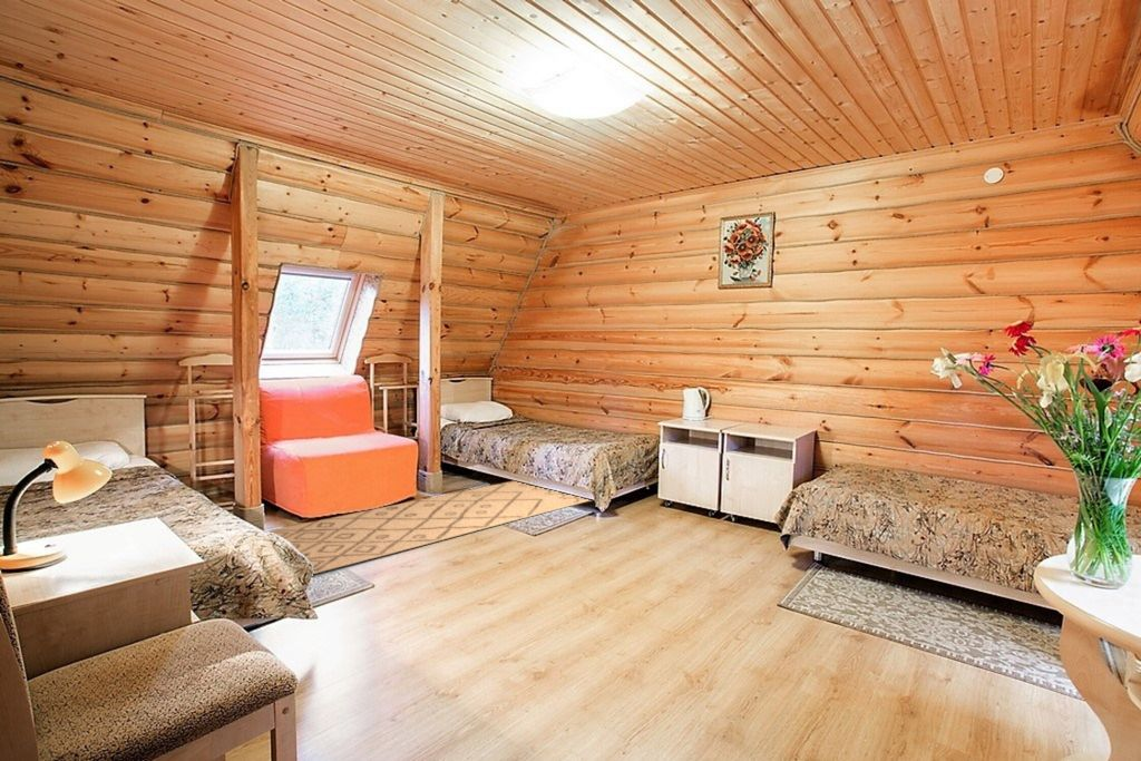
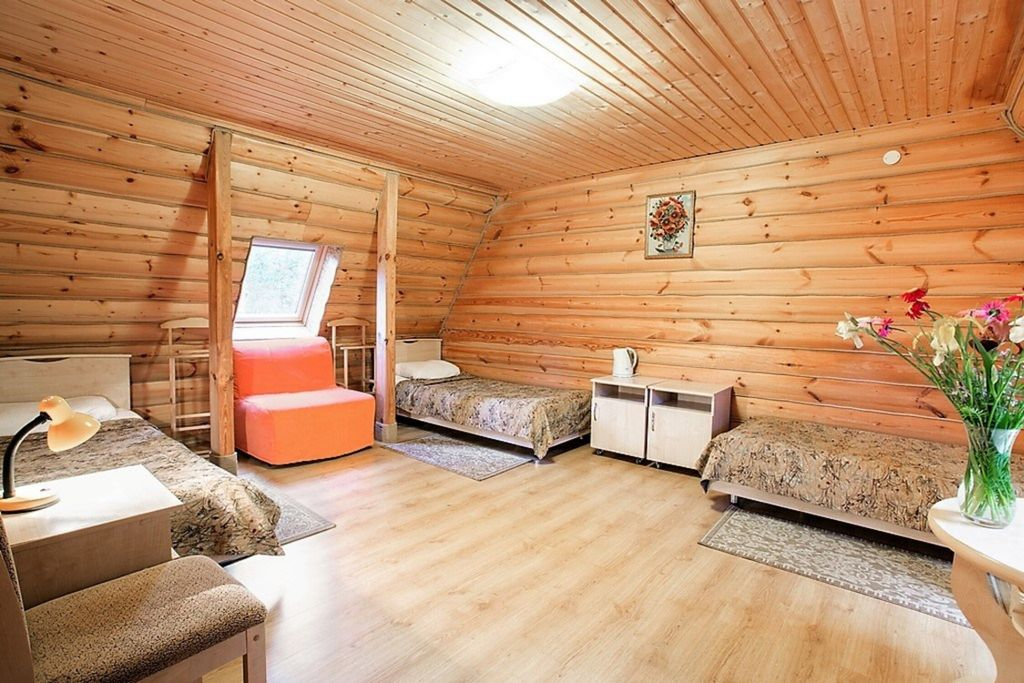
- rug (443, 514)
